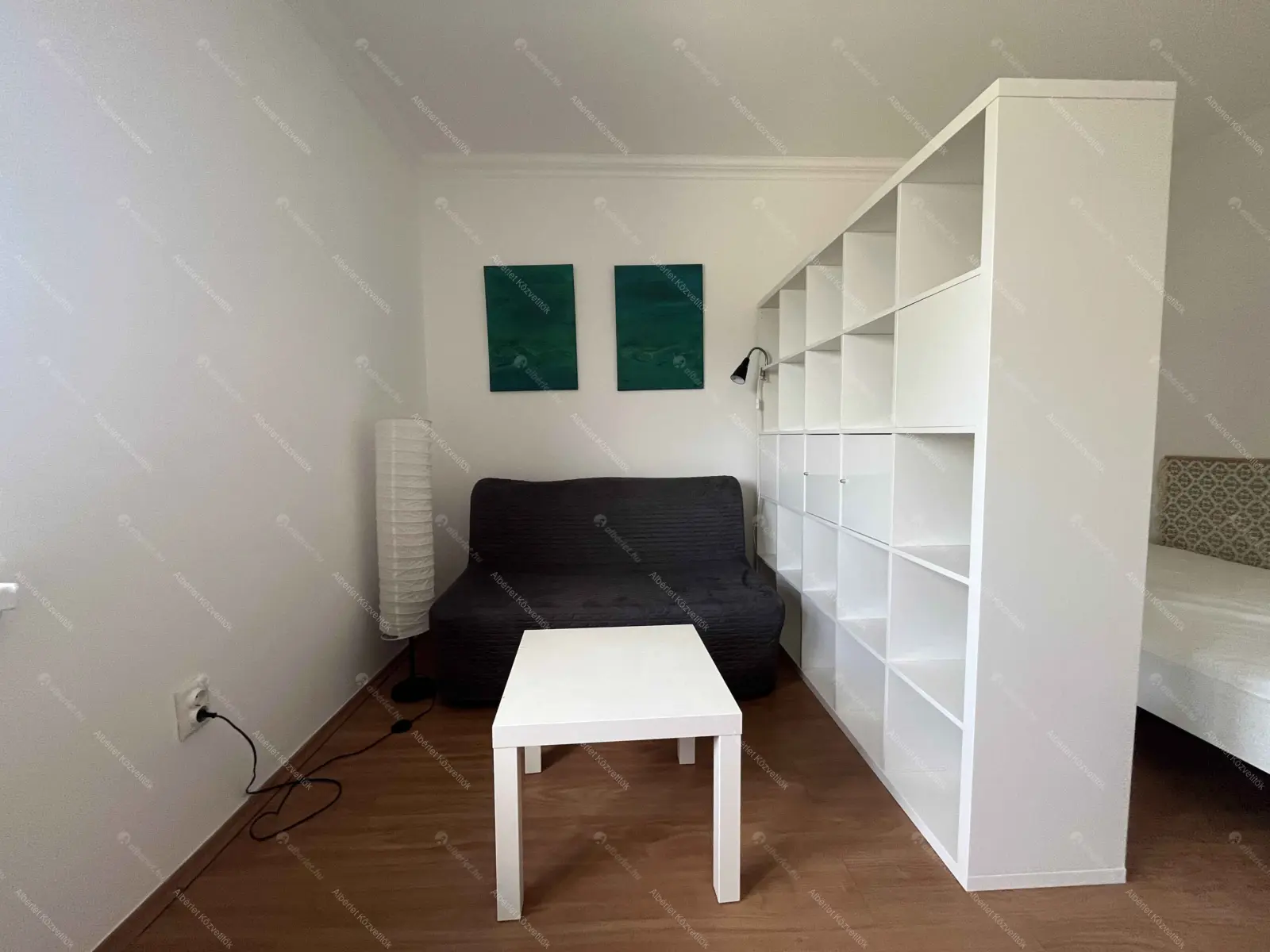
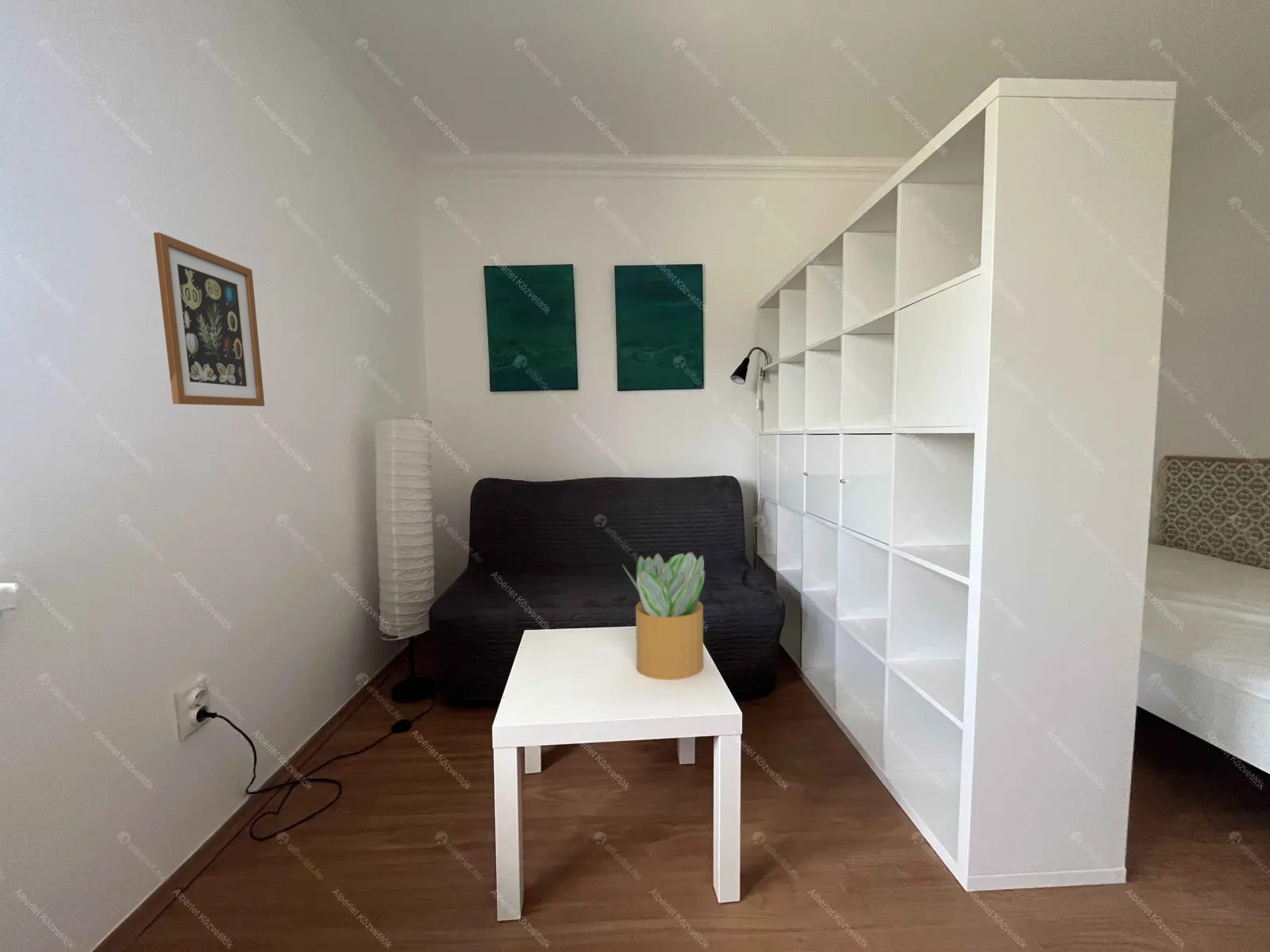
+ potted plant (664, 612)
+ wall art (216, 330)
